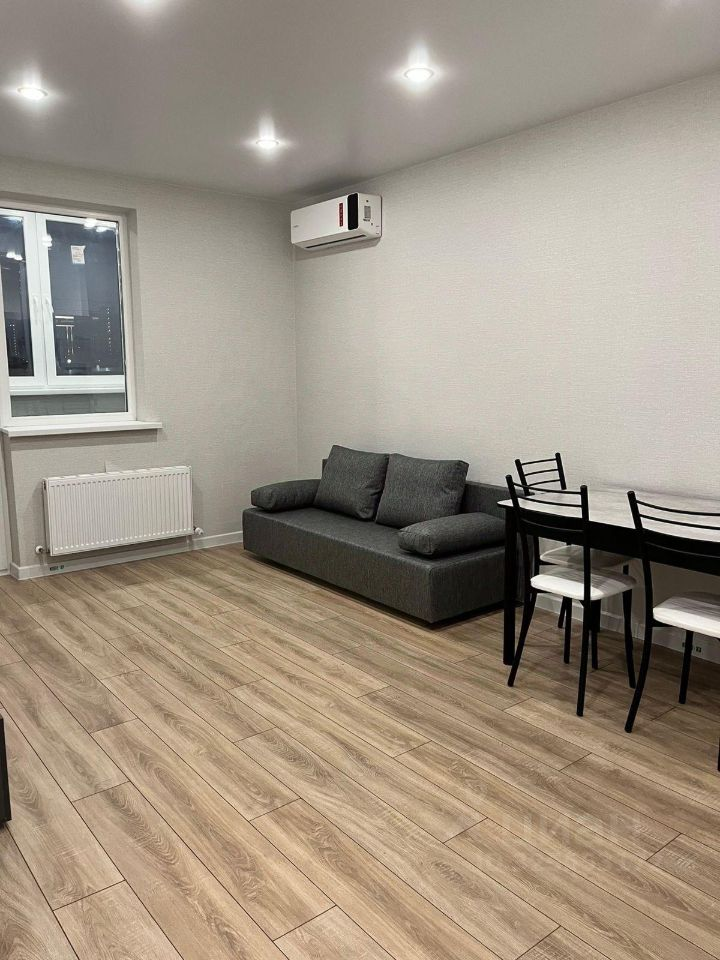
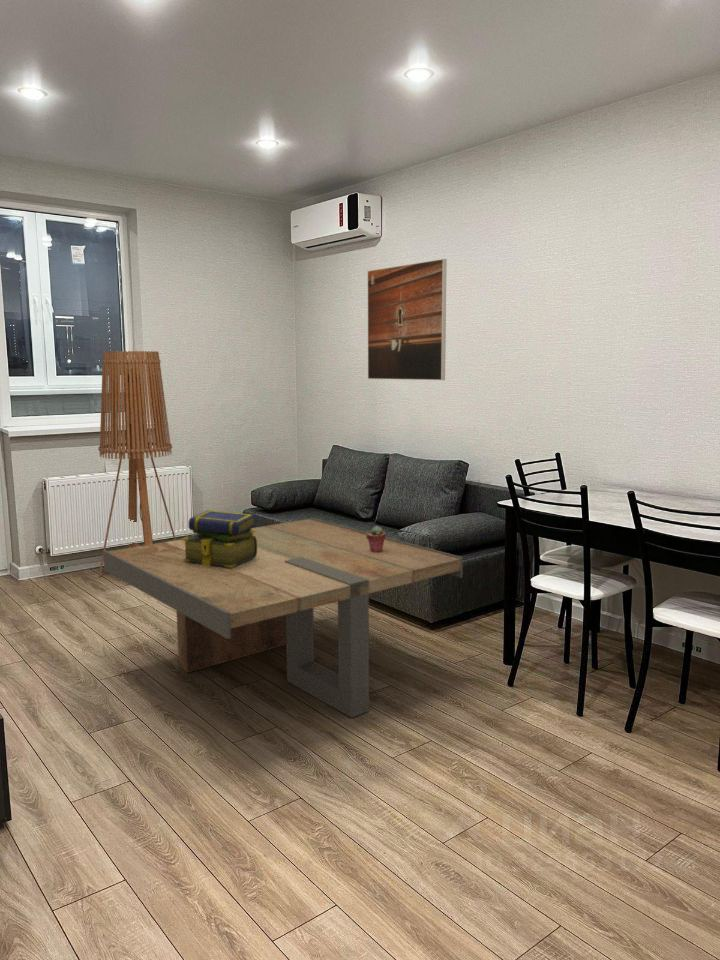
+ potted succulent (376, 536)
+ stack of books (222, 535)
+ coffee table (280, 612)
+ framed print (404, 323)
+ floor lamp (136, 463)
